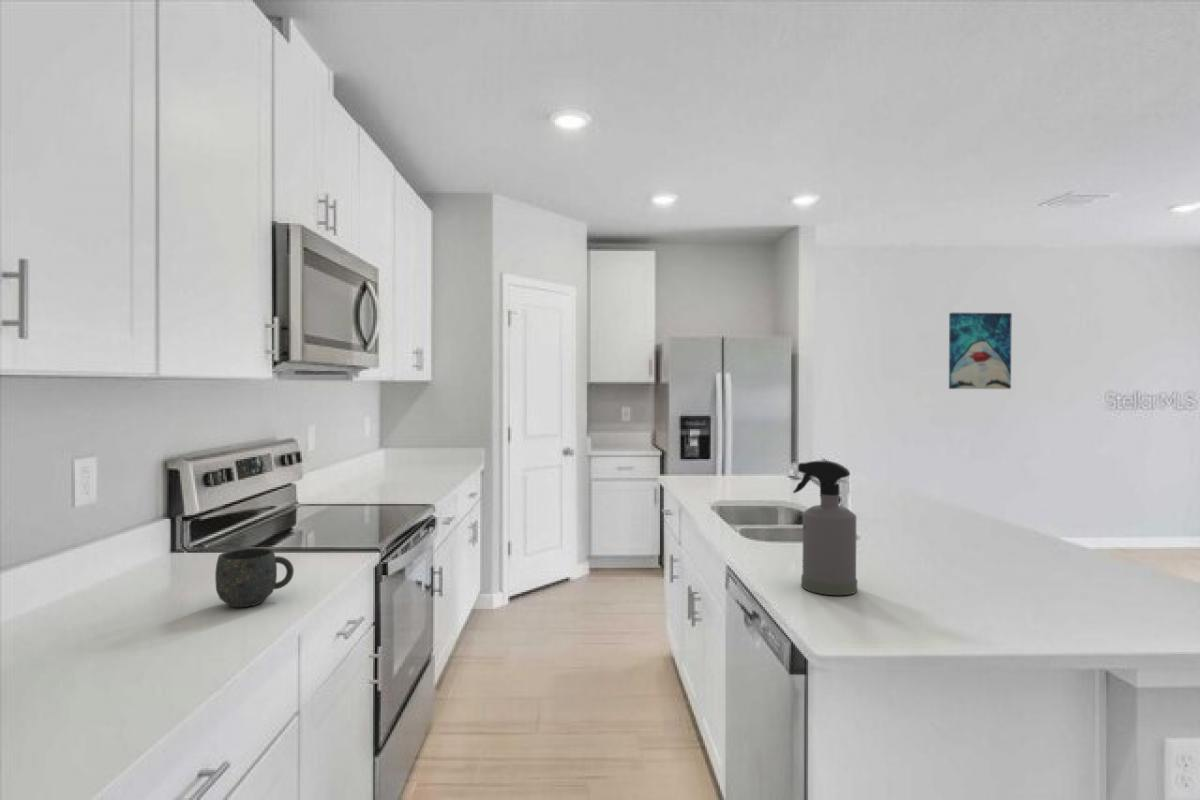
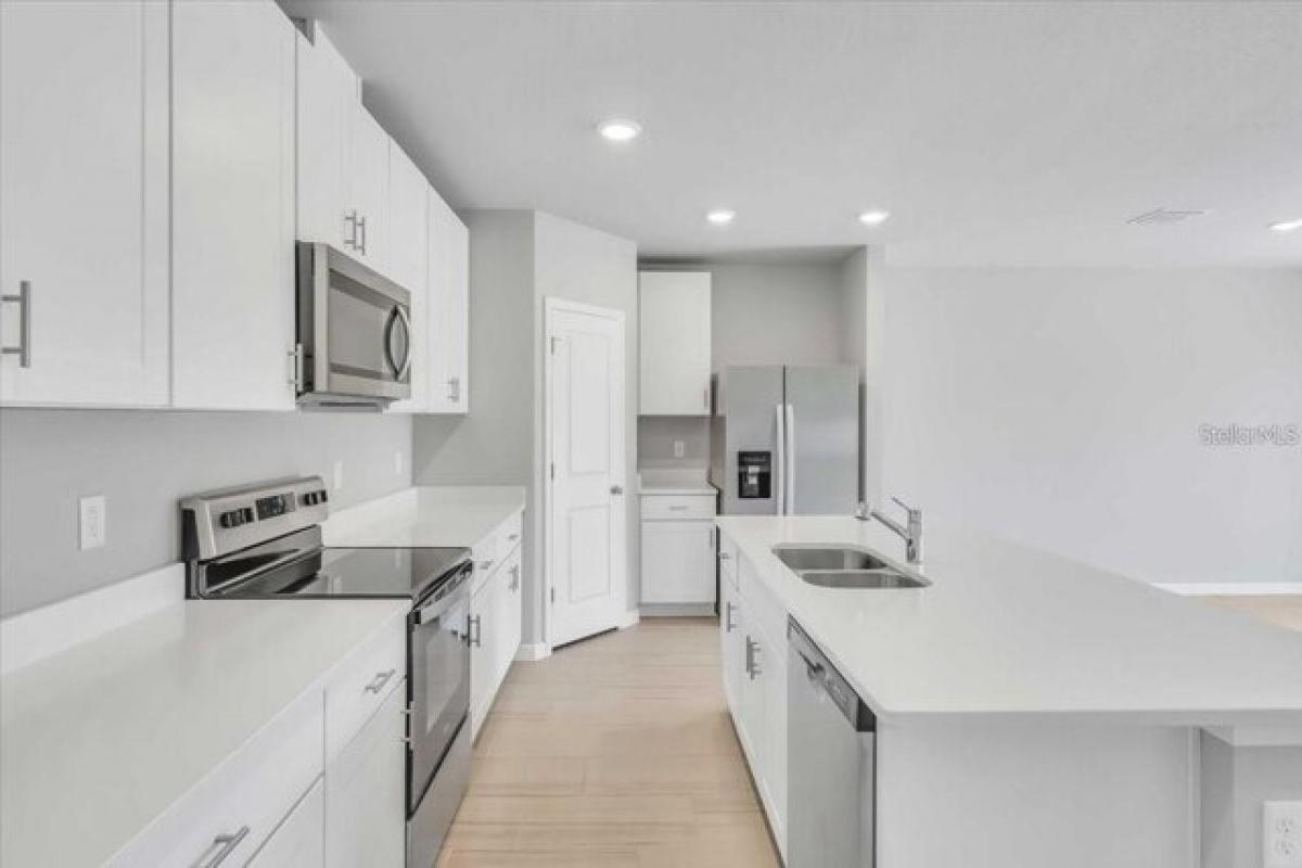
- mug (255, 577)
- spray bottle (824, 523)
- wall art (980, 351)
